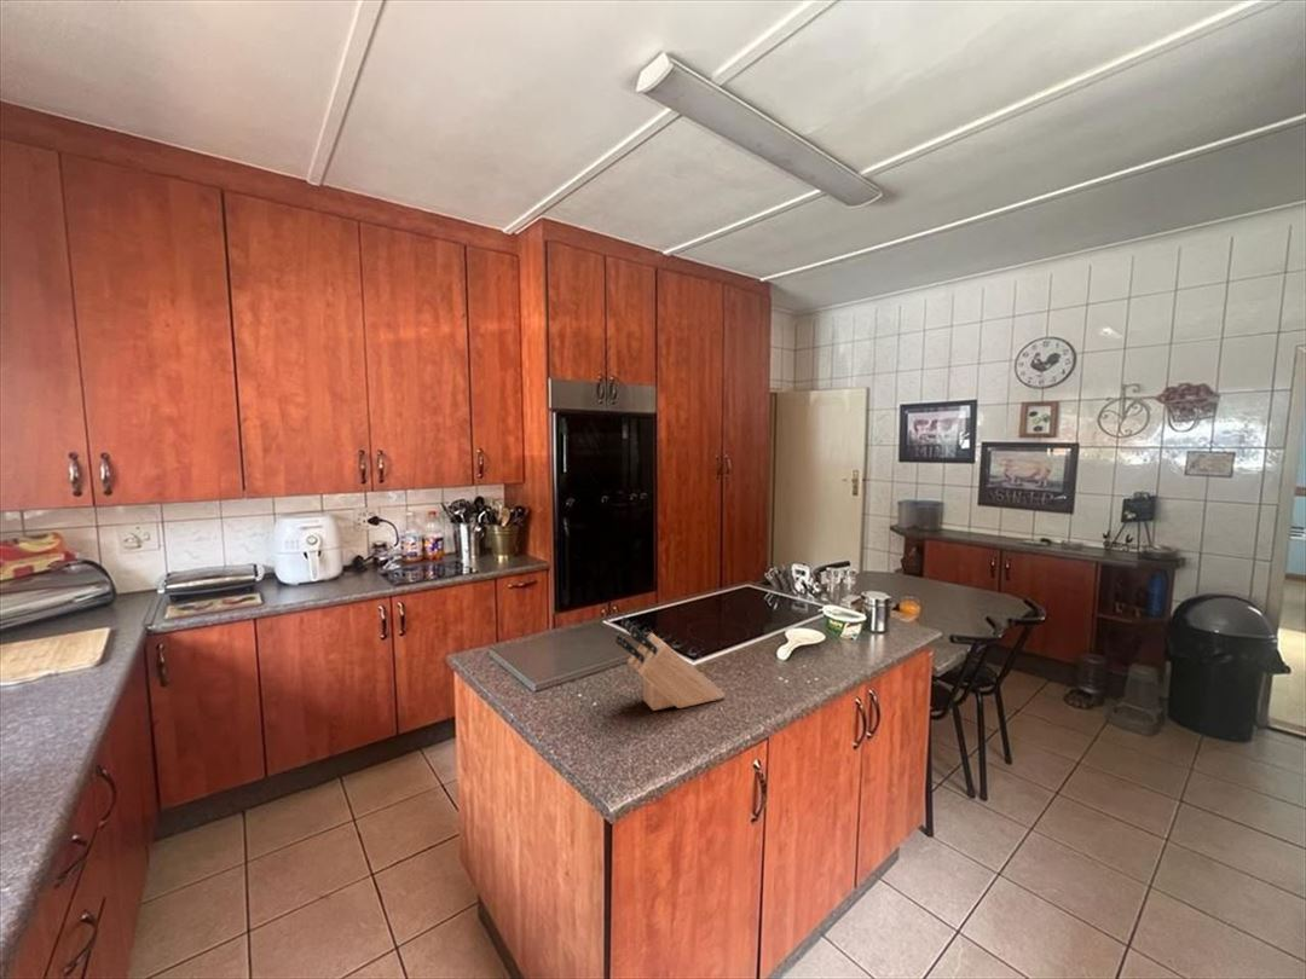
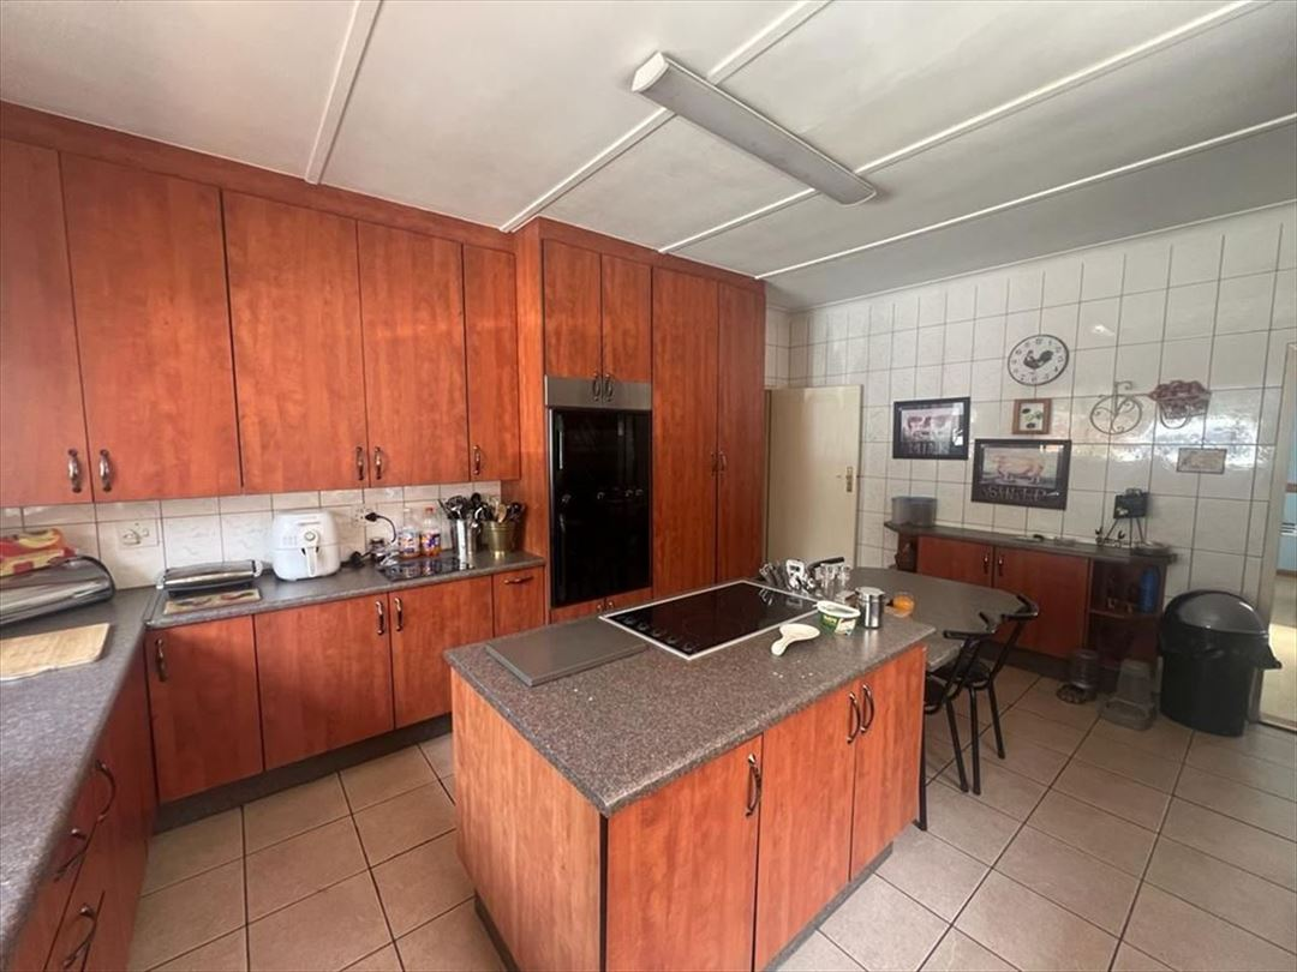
- knife block (669, 658)
